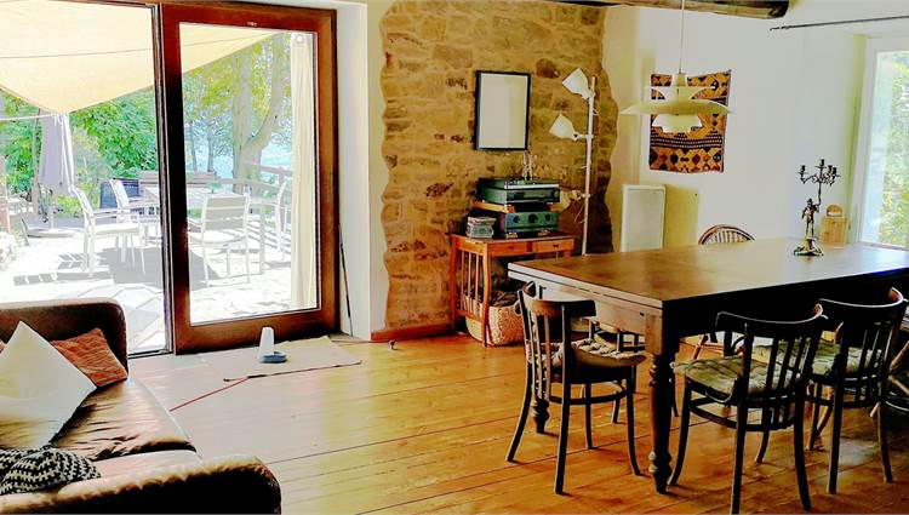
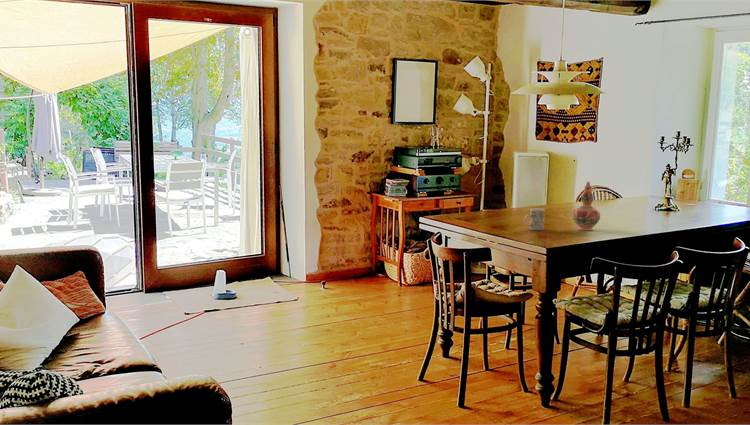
+ decorative vase (586, 205)
+ mug (534, 219)
